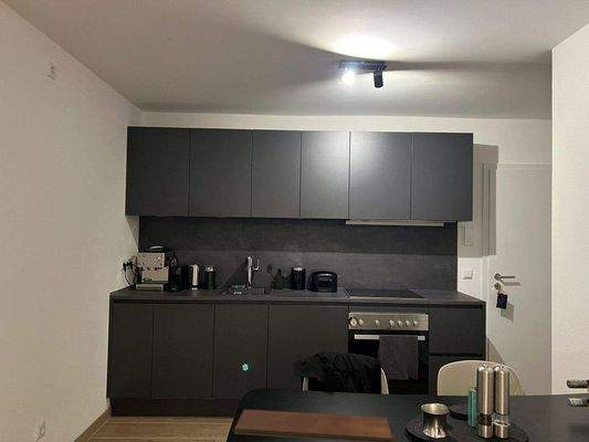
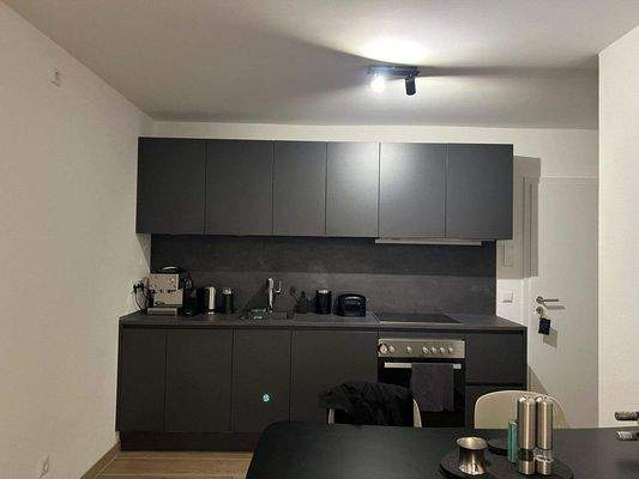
- chopping board (313, 424)
